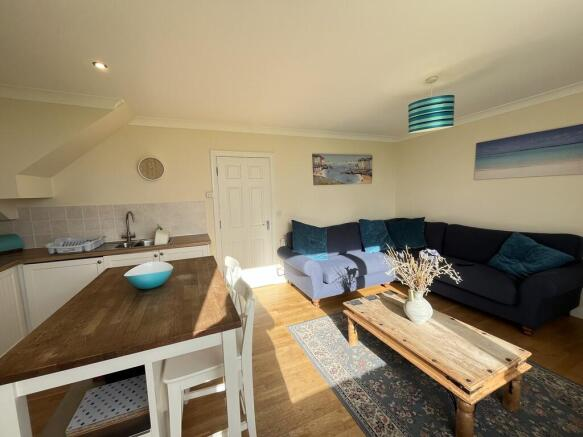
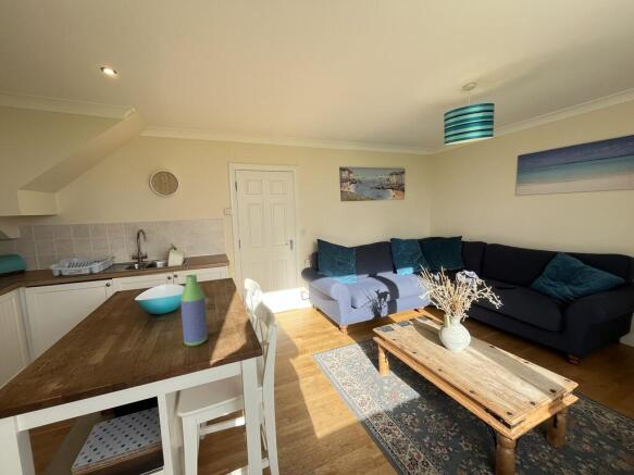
+ bottle (194, 309)
